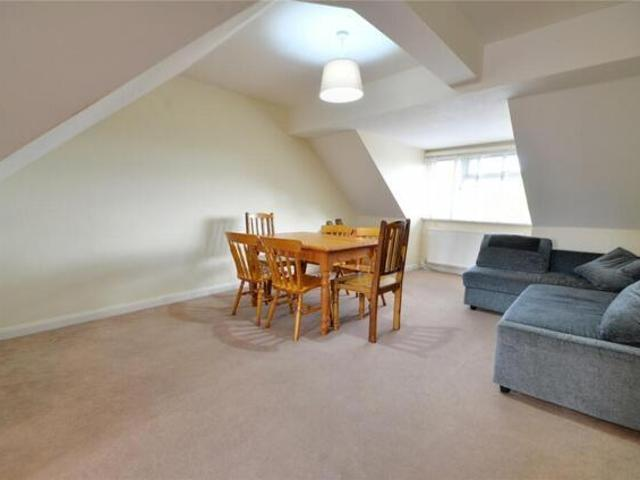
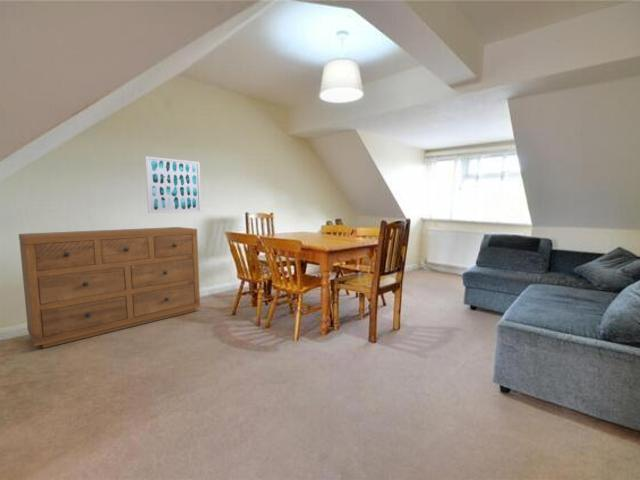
+ wall art (175, 186)
+ dresser (120, 276)
